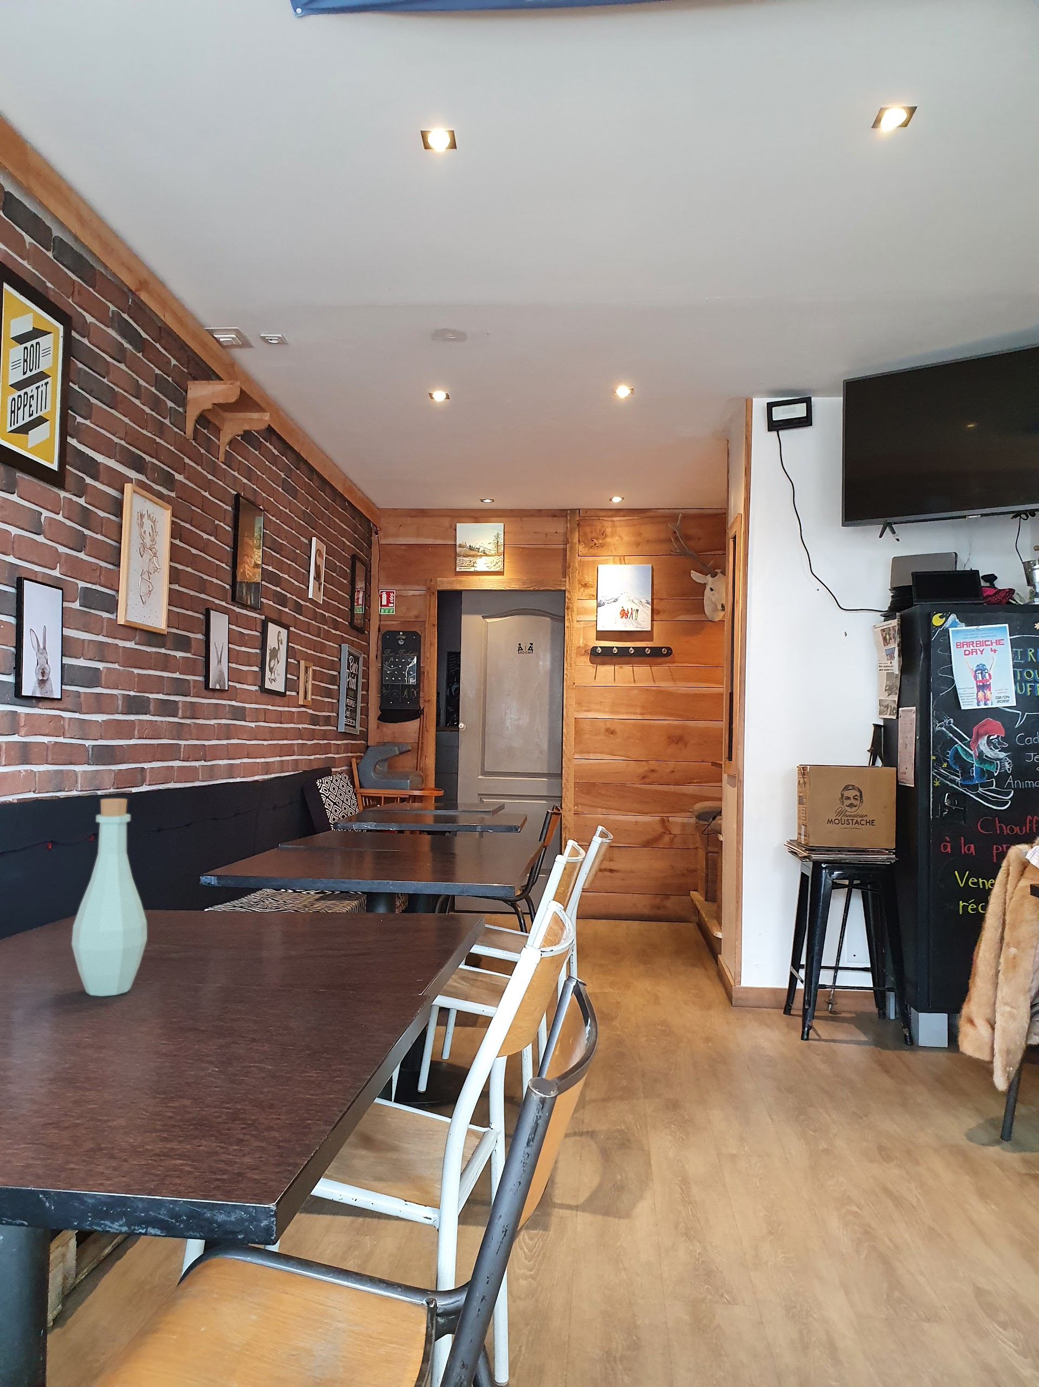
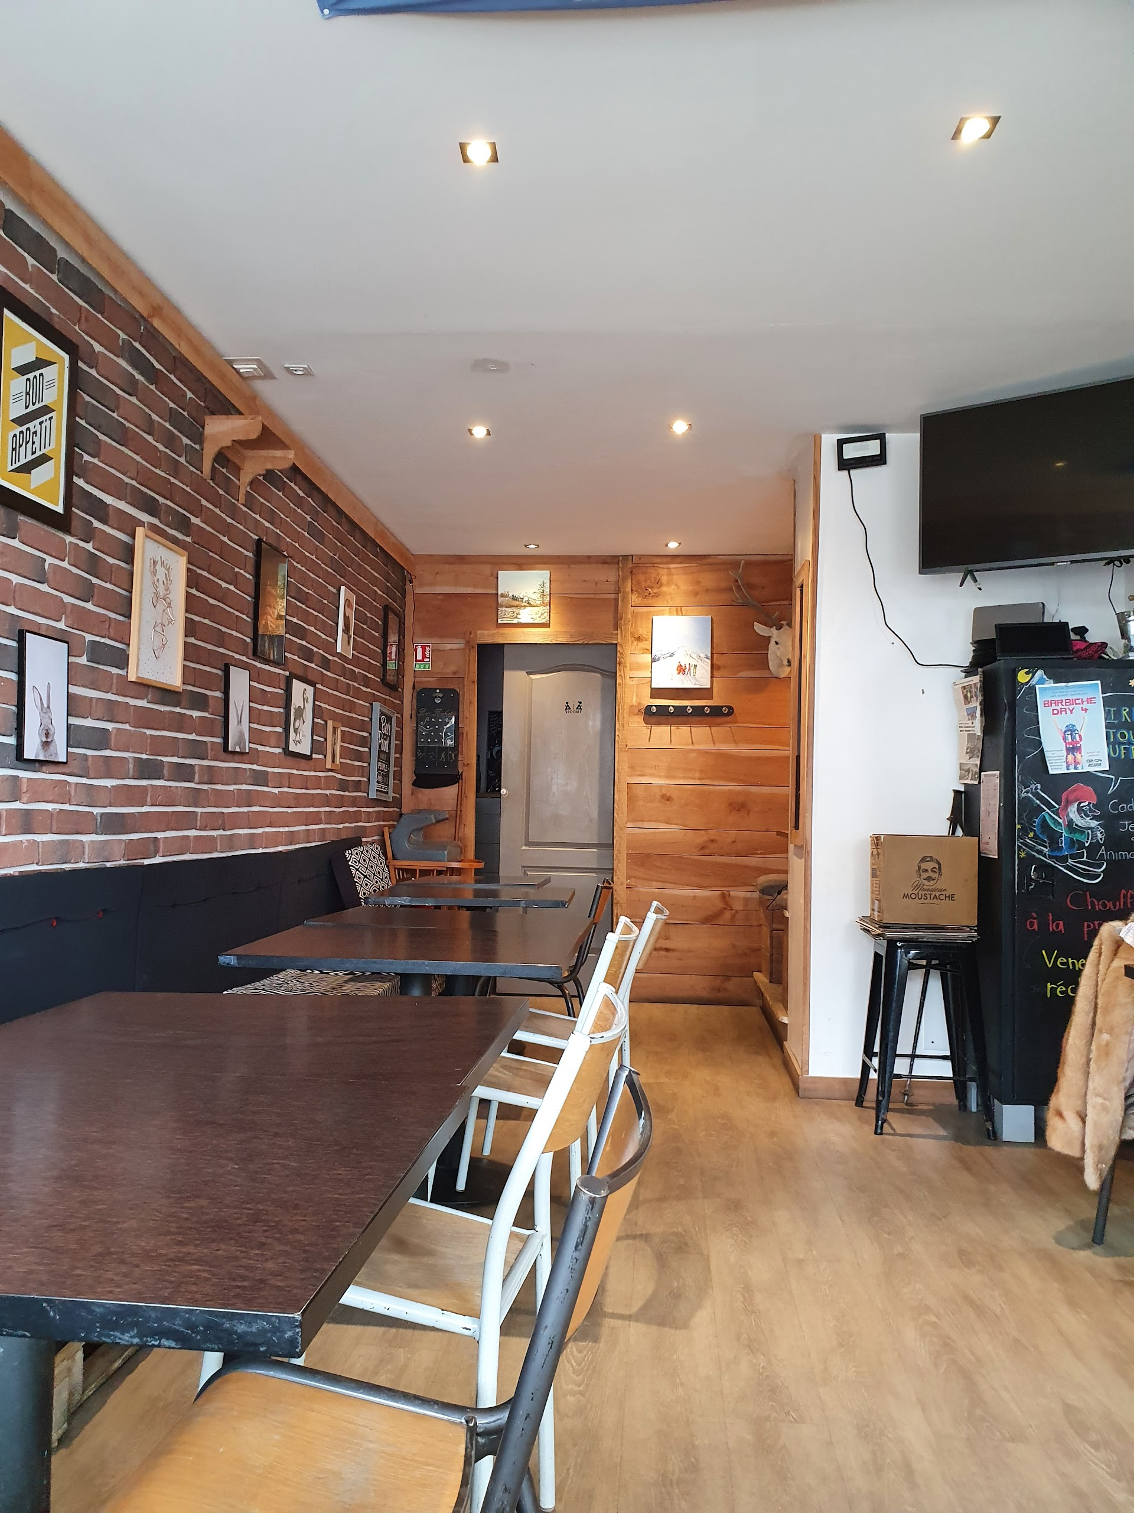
- bottle (111, 894)
